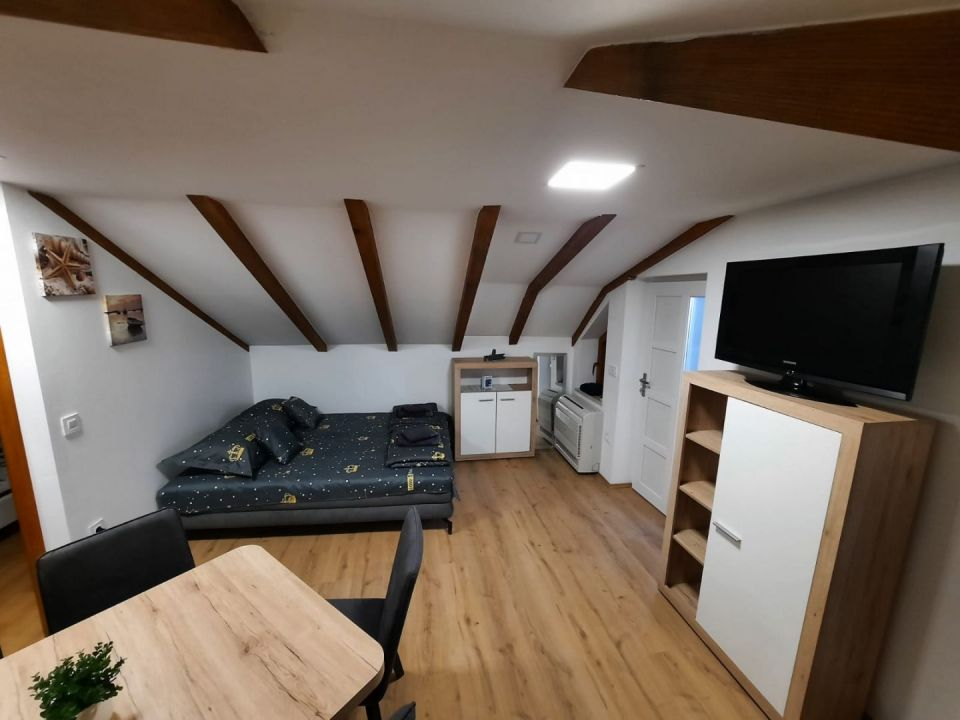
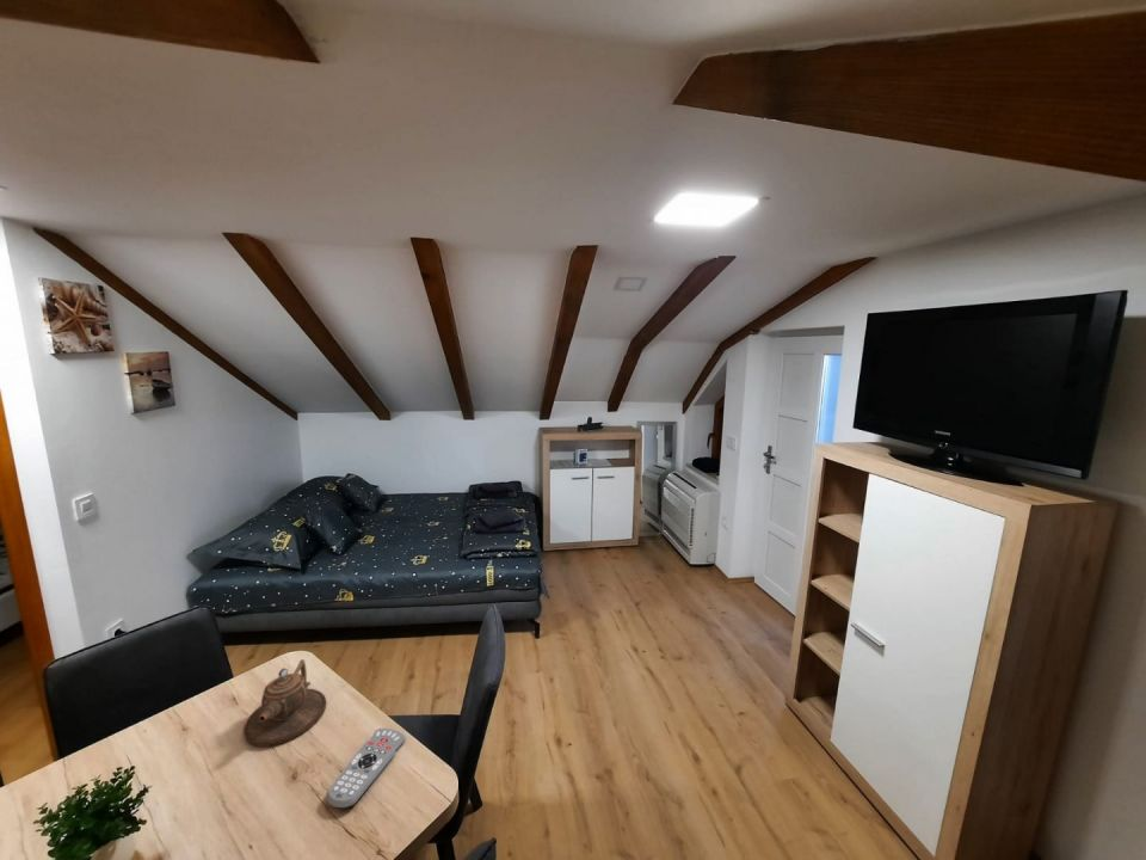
+ remote control (366, 766)
+ teapot (284, 693)
